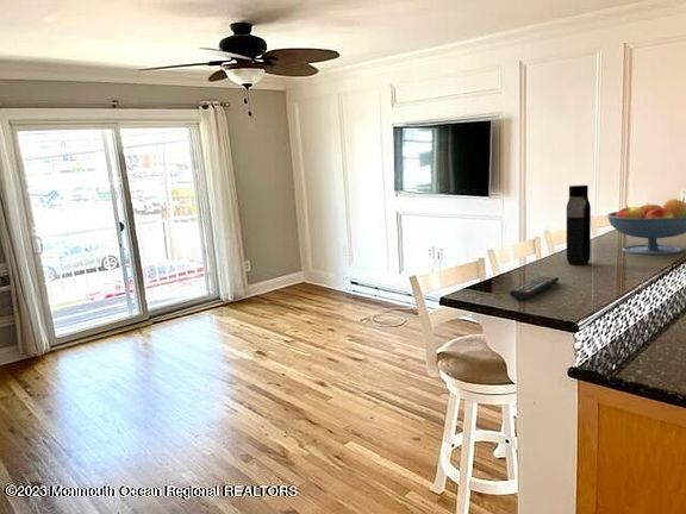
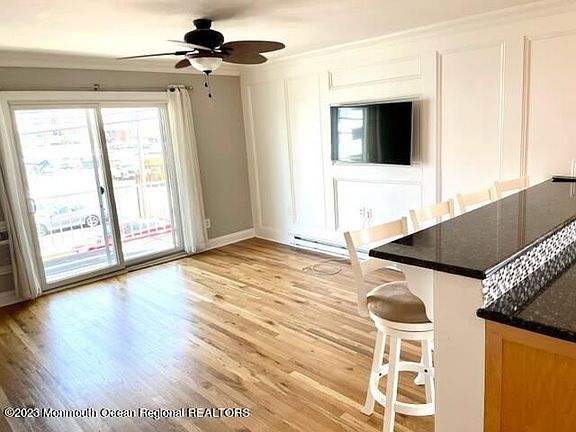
- water bottle (578, 224)
- fruit bowl (653, 225)
- remote control (535, 287)
